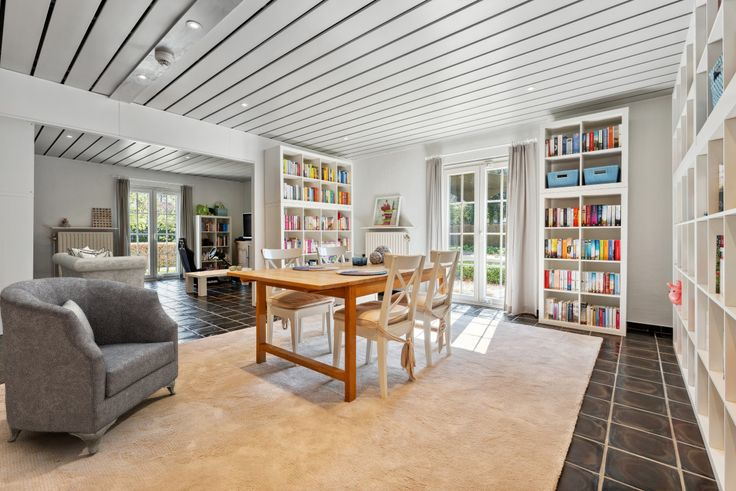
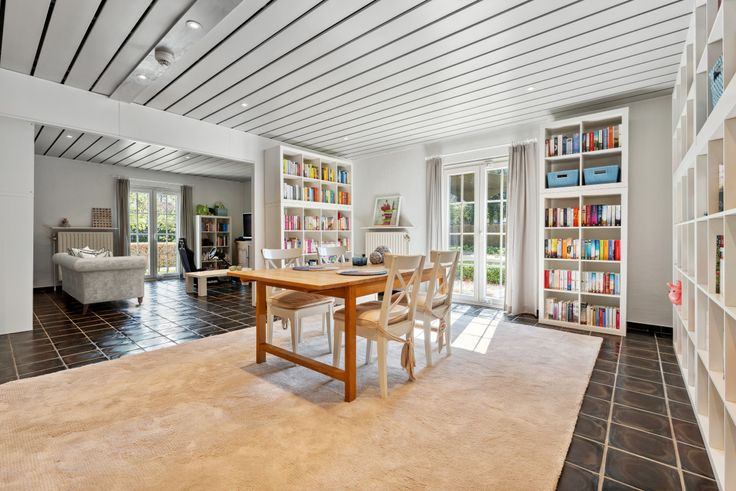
- armchair (91, 348)
